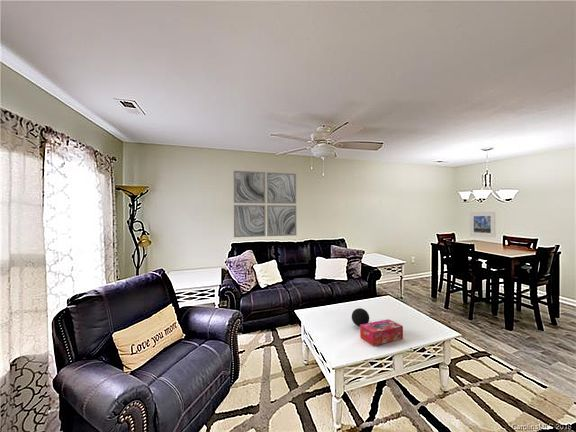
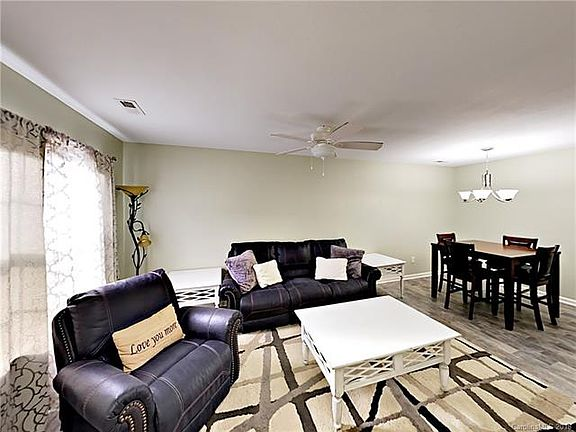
- wall art (267, 205)
- decorative ball (360, 317)
- tissue box (381, 331)
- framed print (482, 224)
